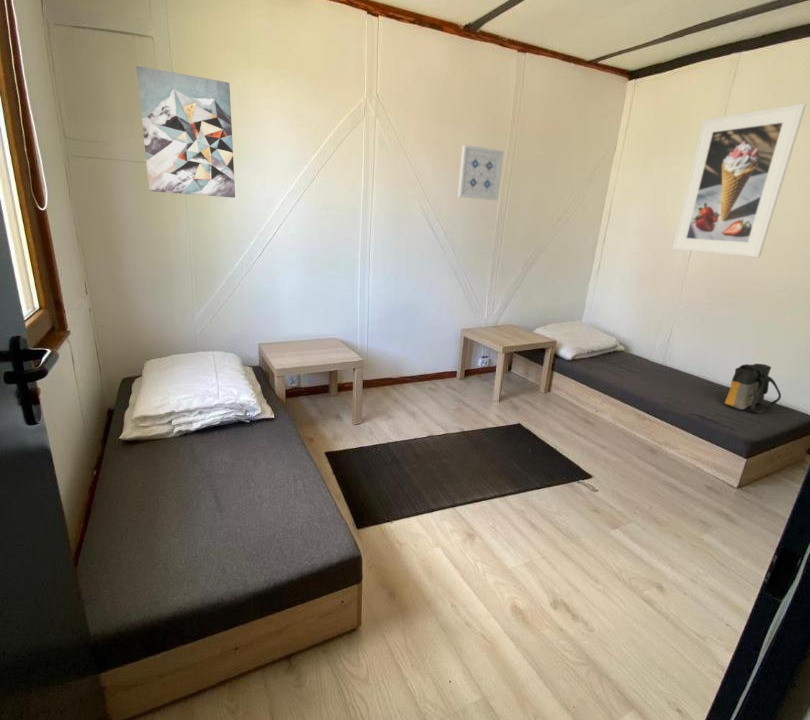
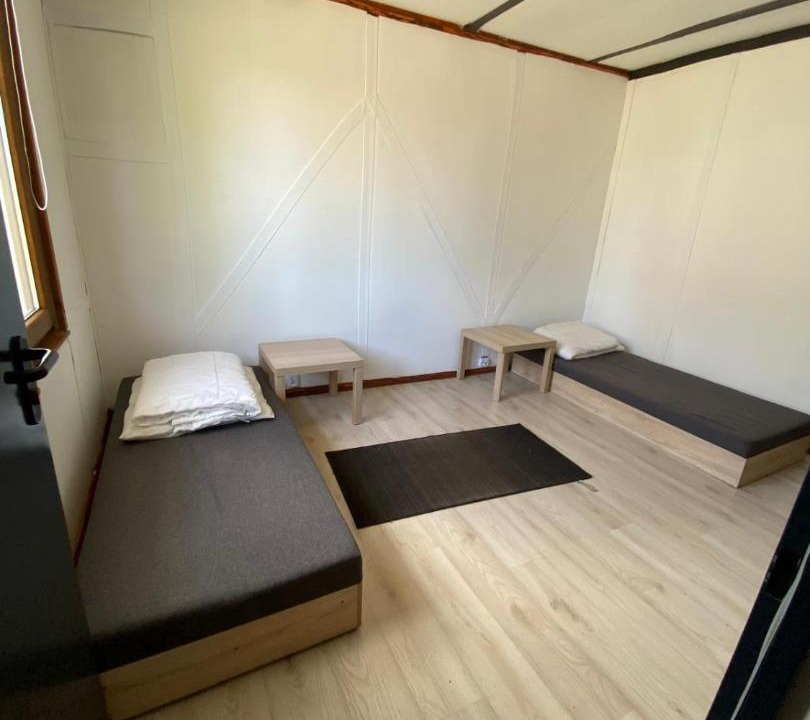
- wall art (189, 137)
- tote bag (754, 386)
- wall art (480, 173)
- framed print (730, 186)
